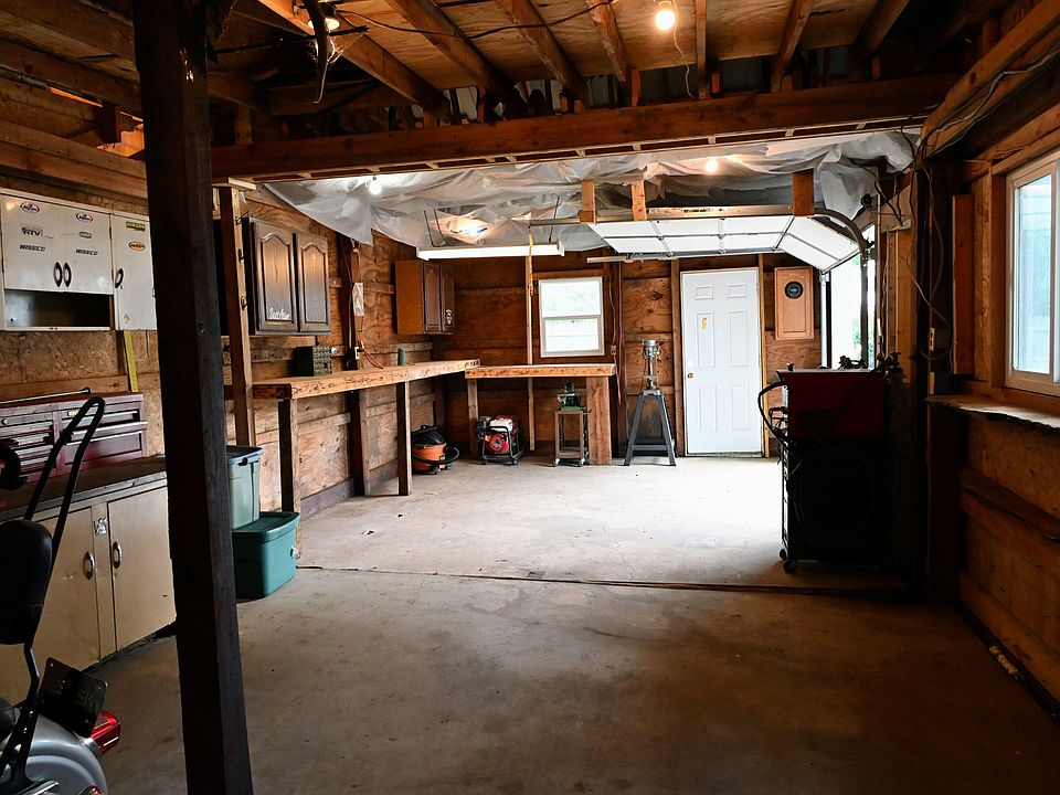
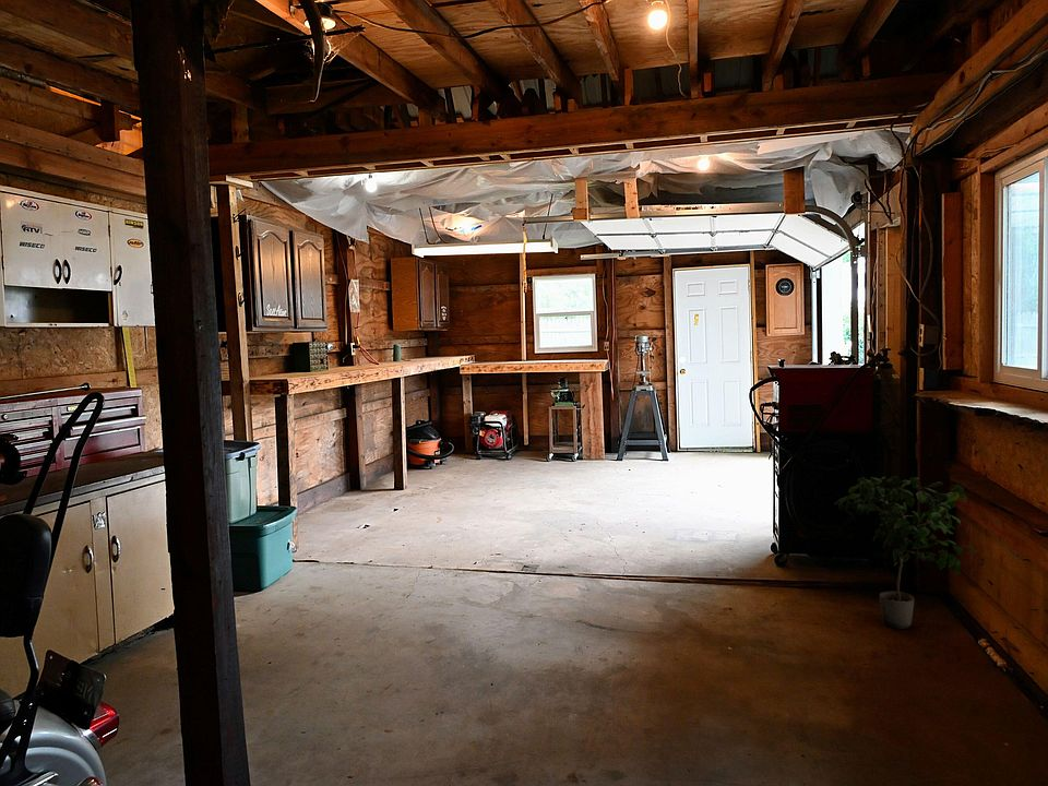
+ potted plant (896, 549)
